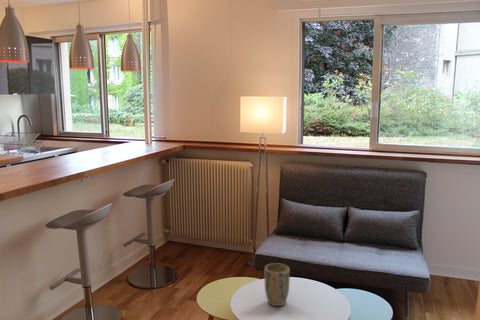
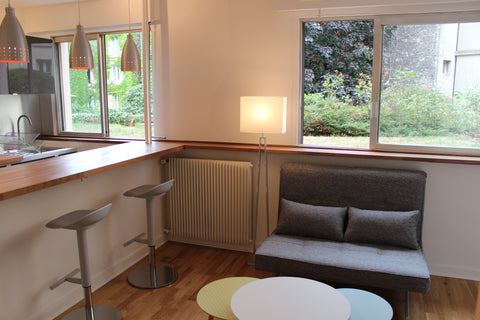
- plant pot (276, 285)
